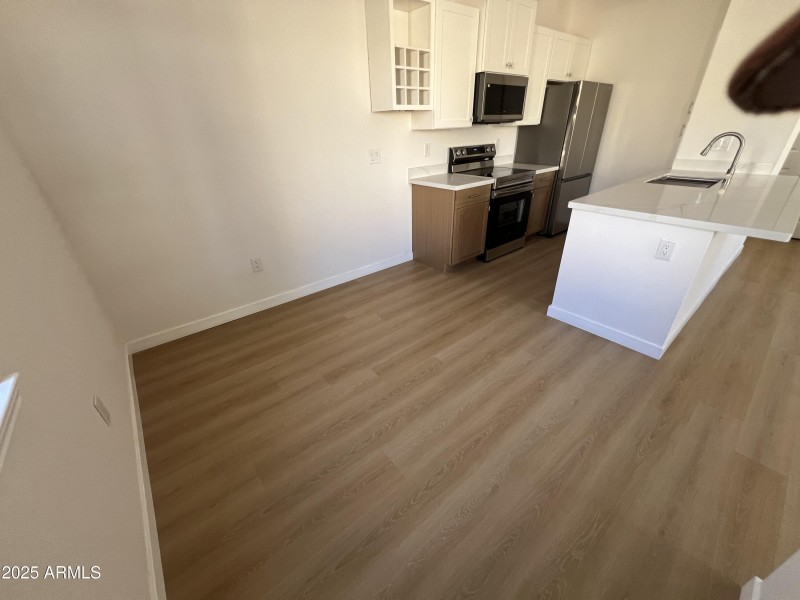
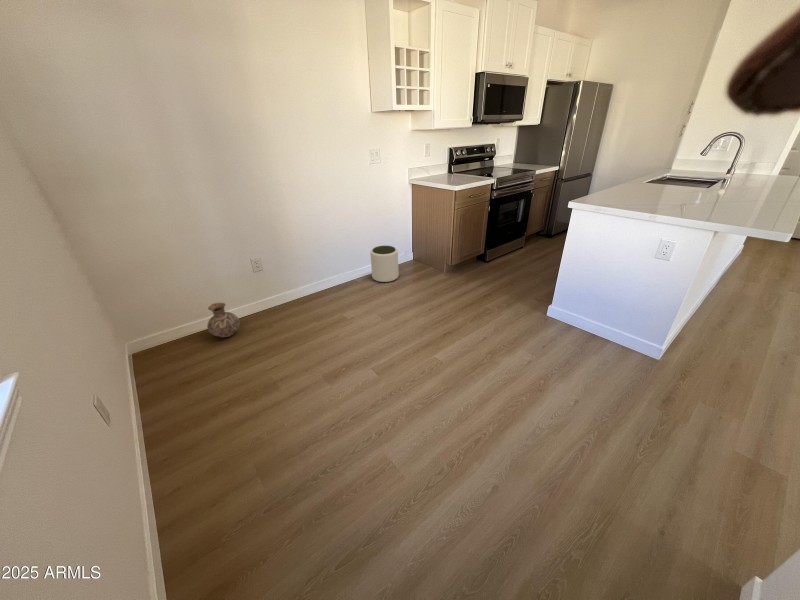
+ plant pot (384, 263)
+ ceramic jug (222, 320)
